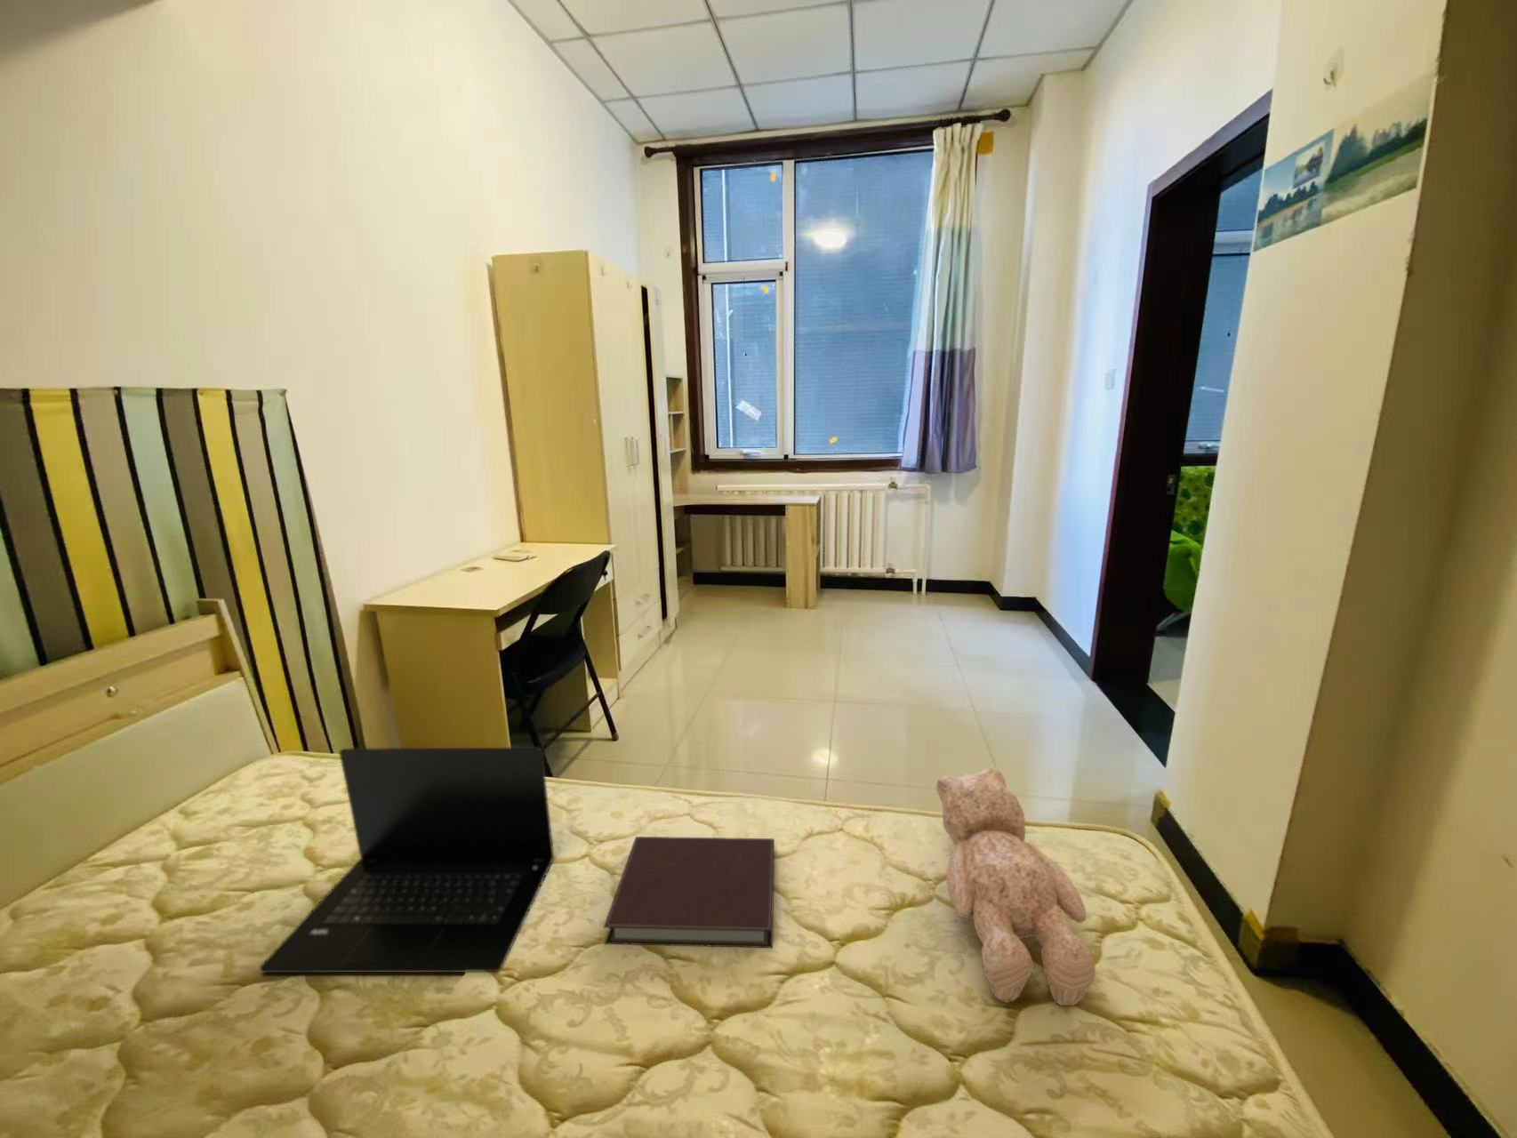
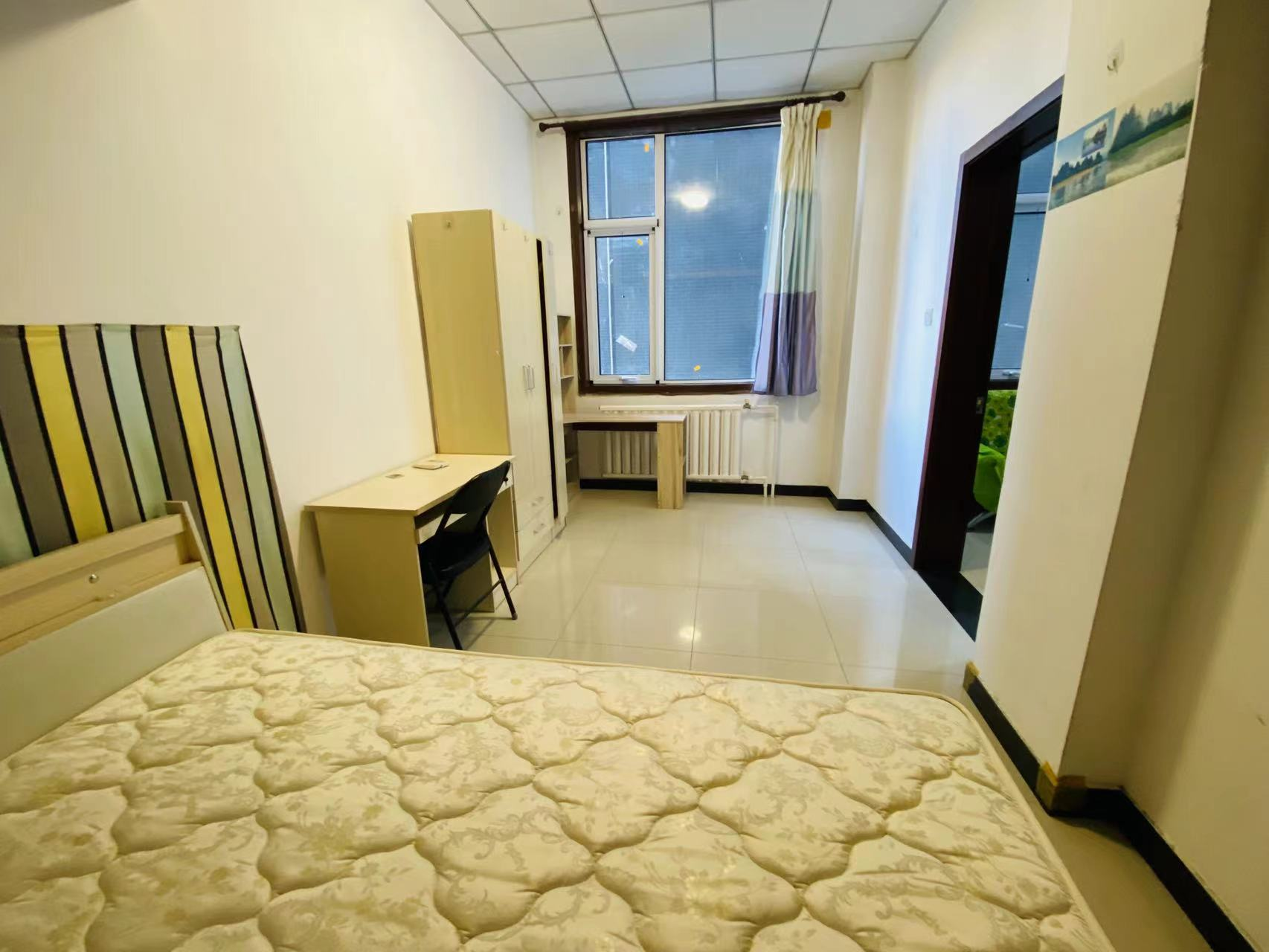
- laptop (412, 851)
- teddy bear (1002, 864)
- notebook (697, 885)
